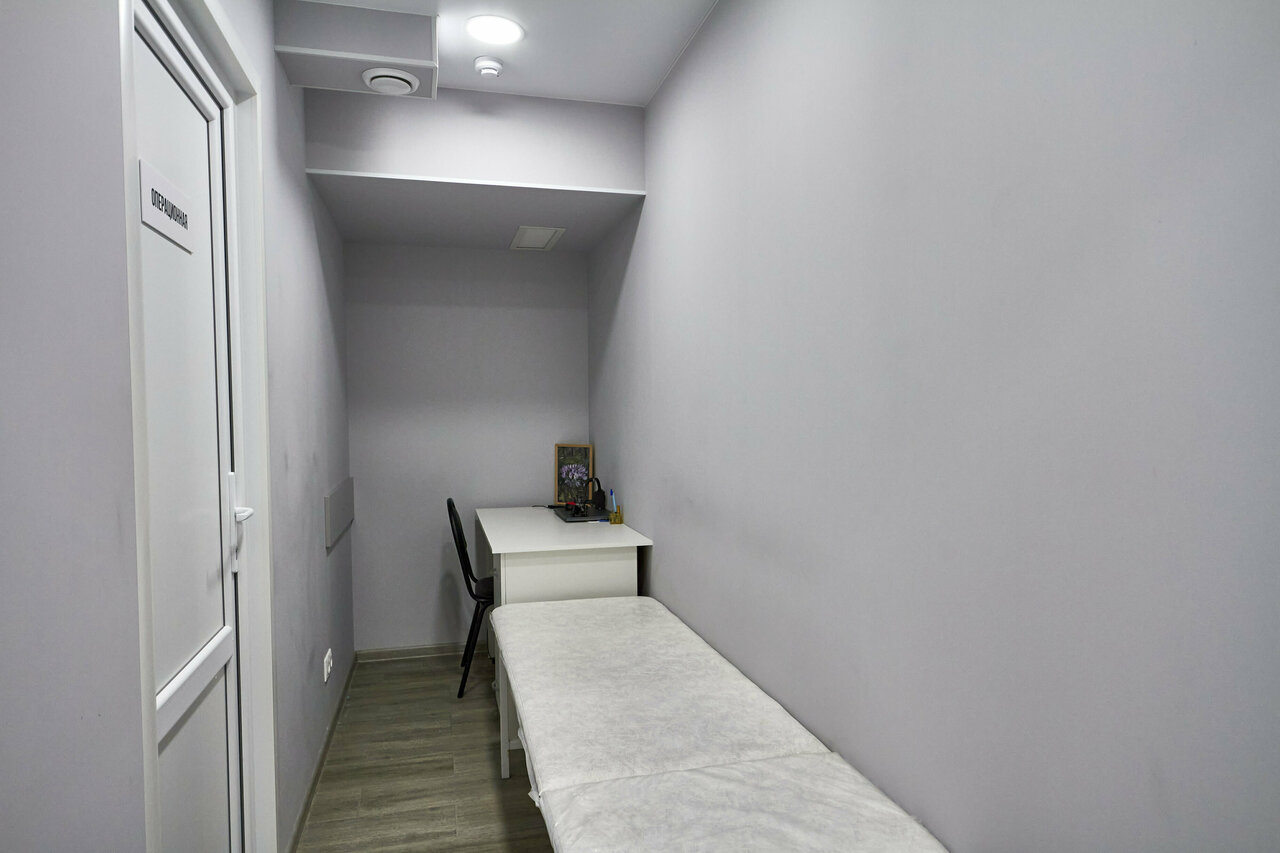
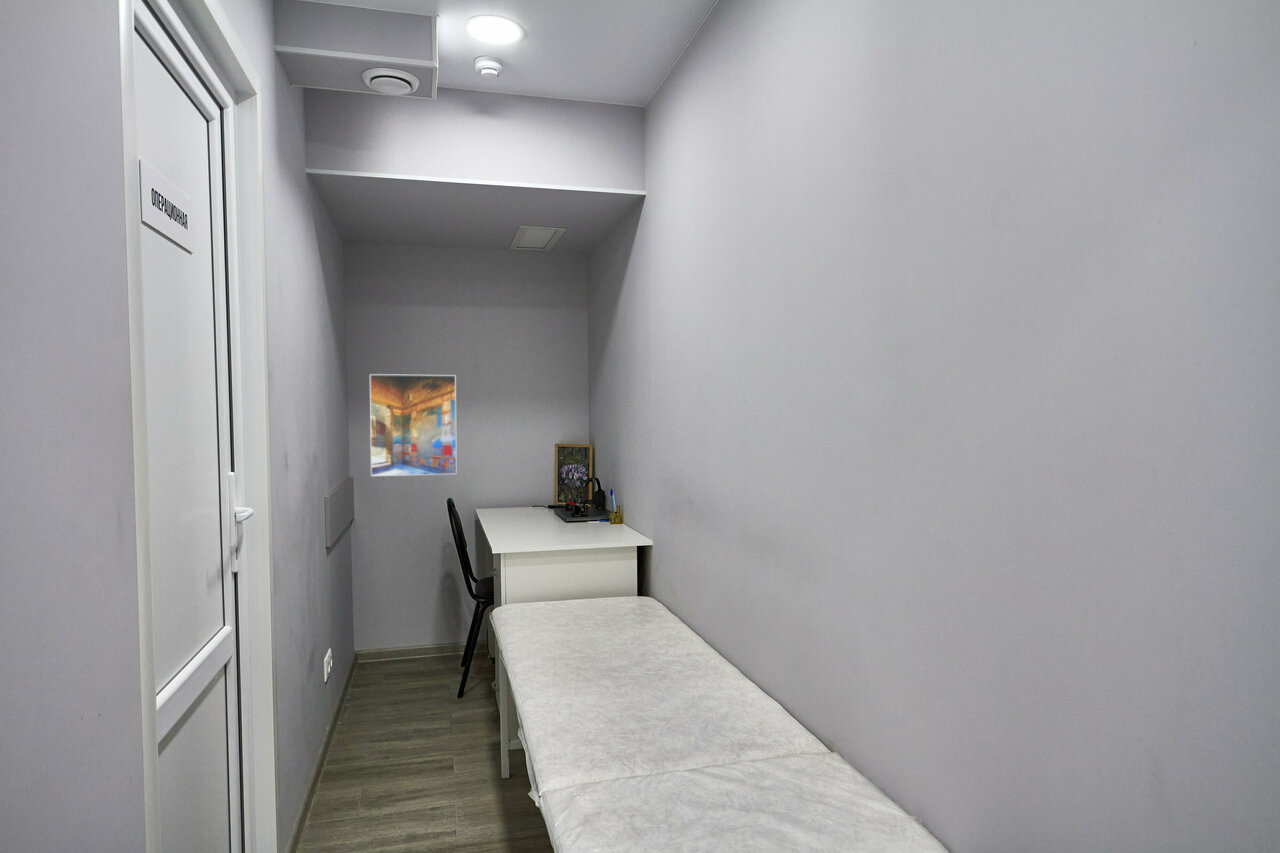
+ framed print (414, 425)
